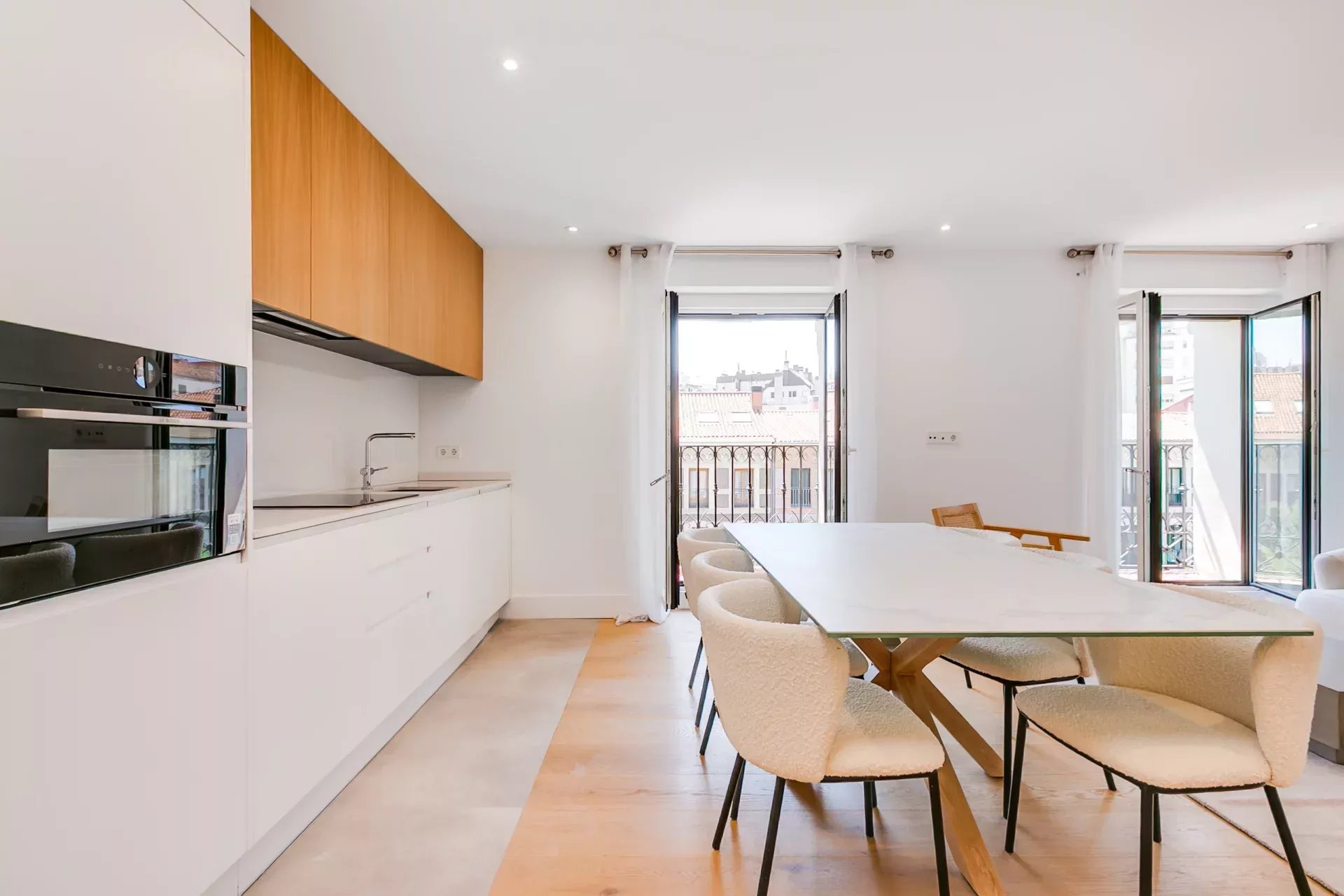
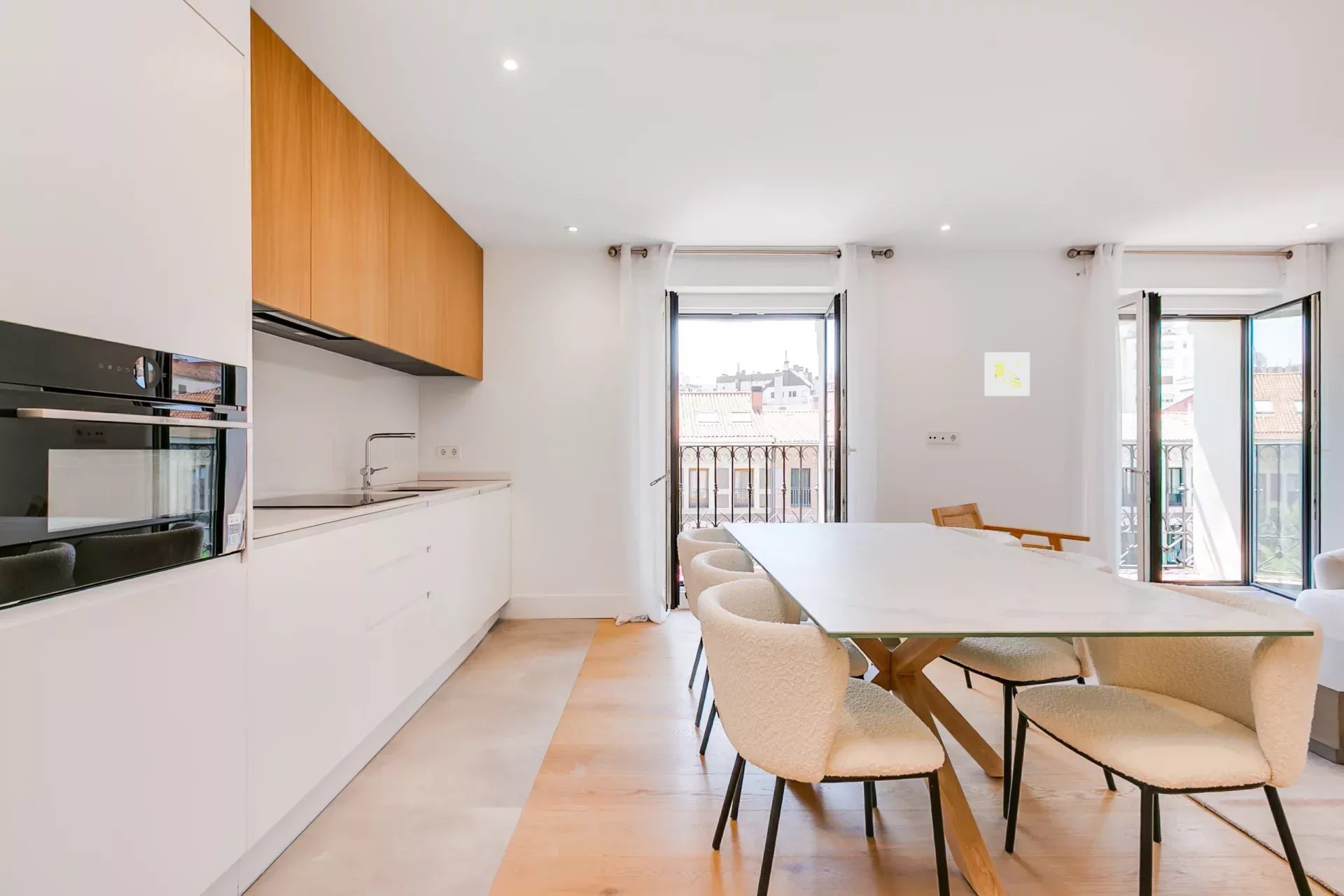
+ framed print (1007, 374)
